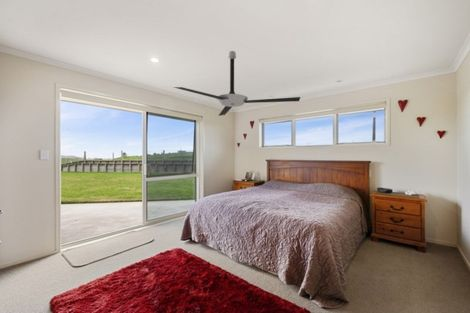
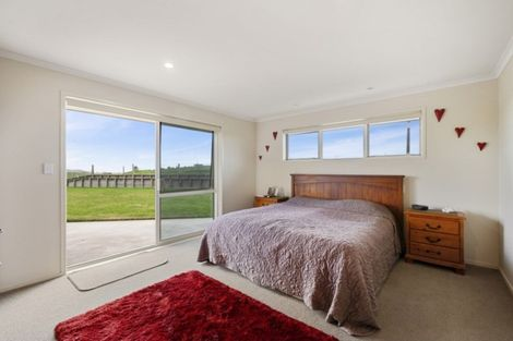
- ceiling fan (233, 80)
